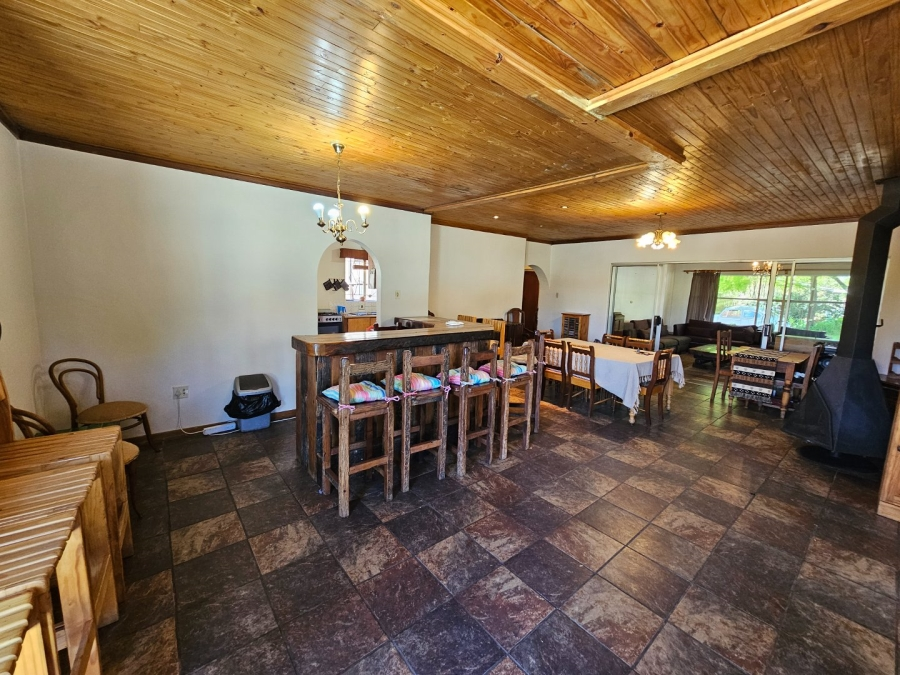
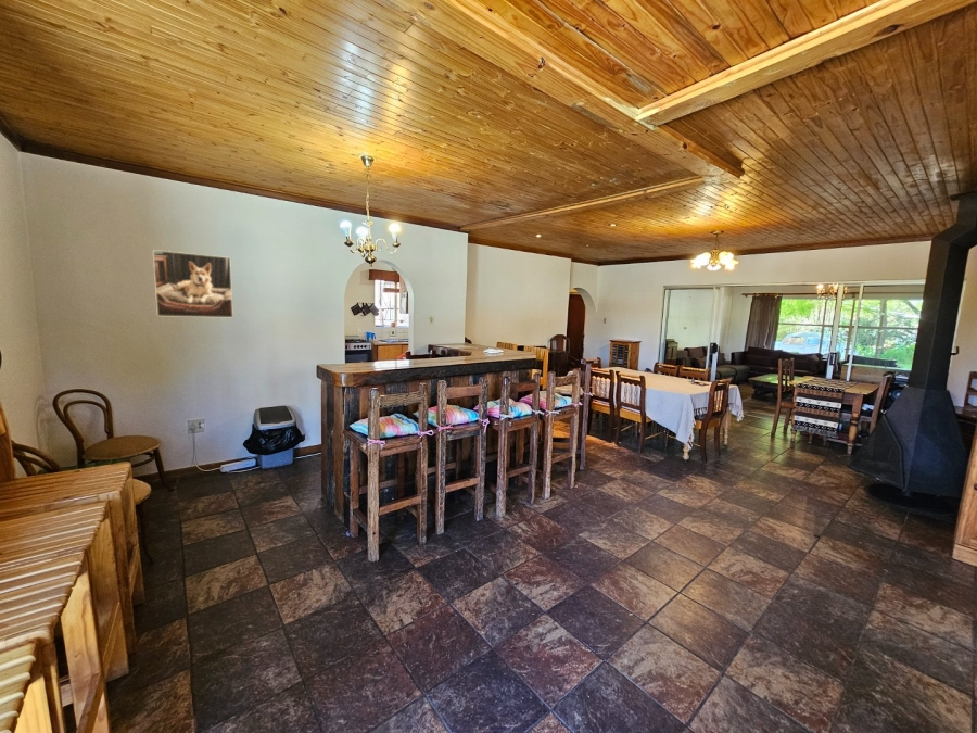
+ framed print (194, 286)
